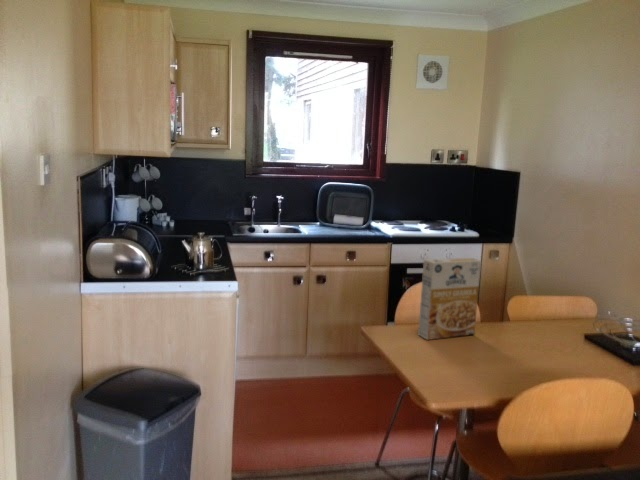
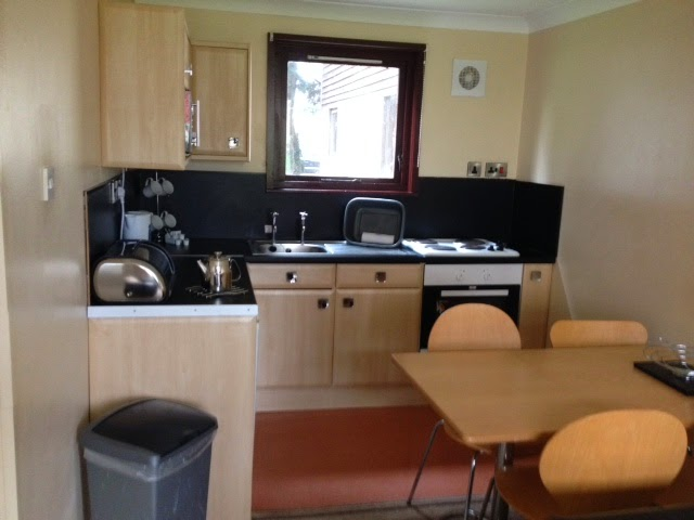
- cereal box (449, 297)
